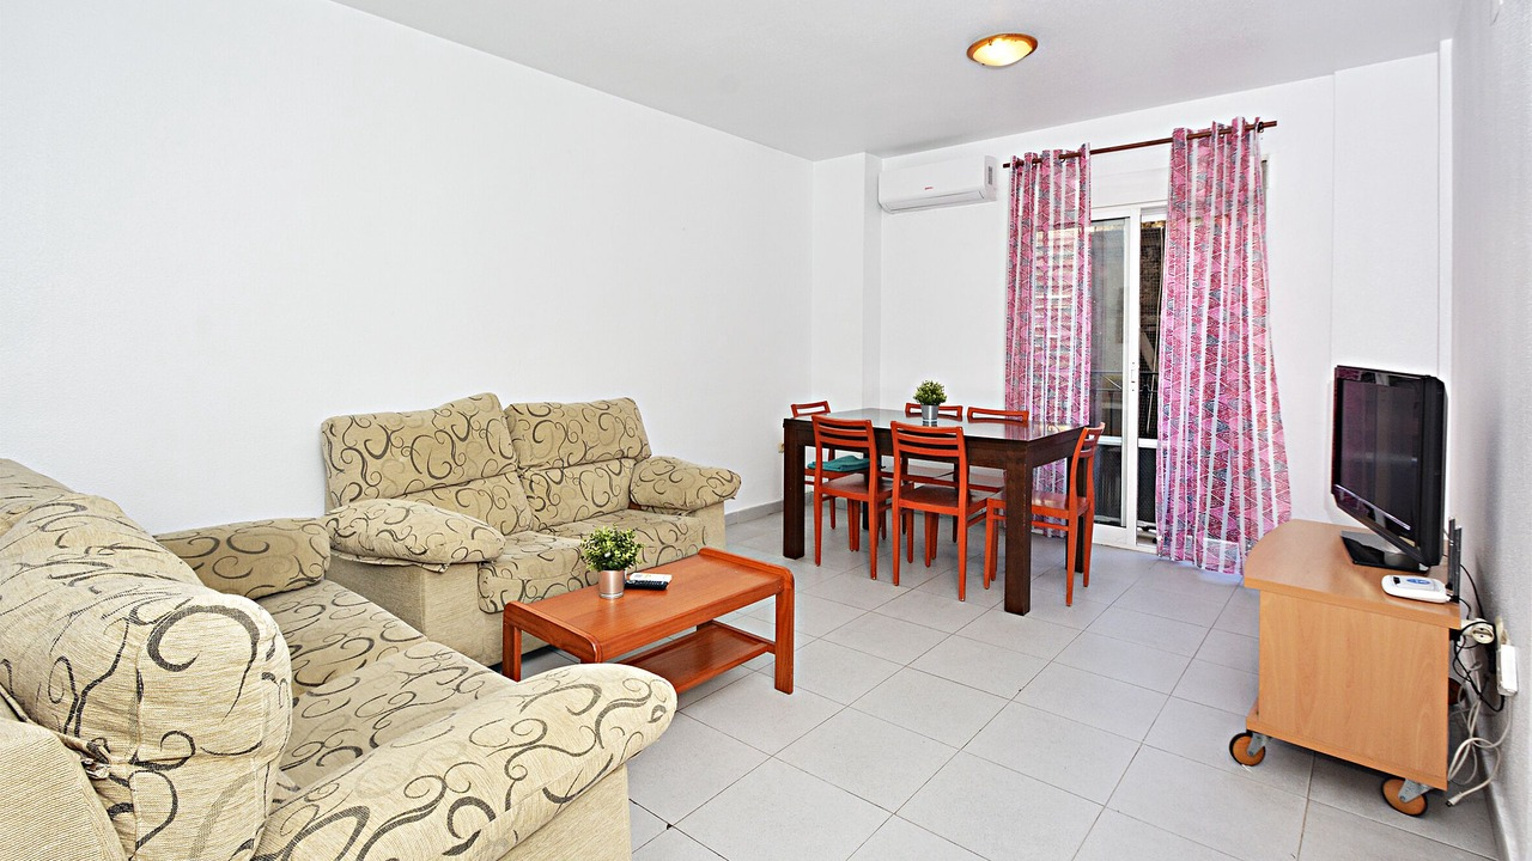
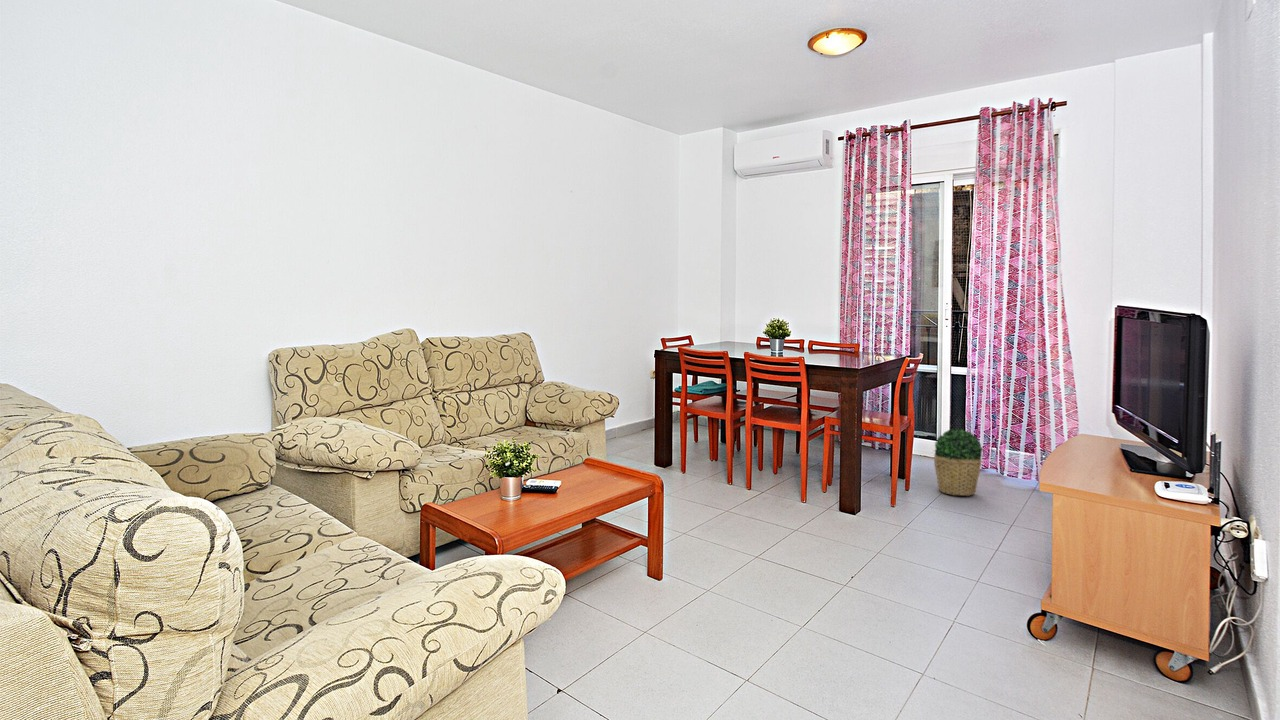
+ potted plant (957, 460)
